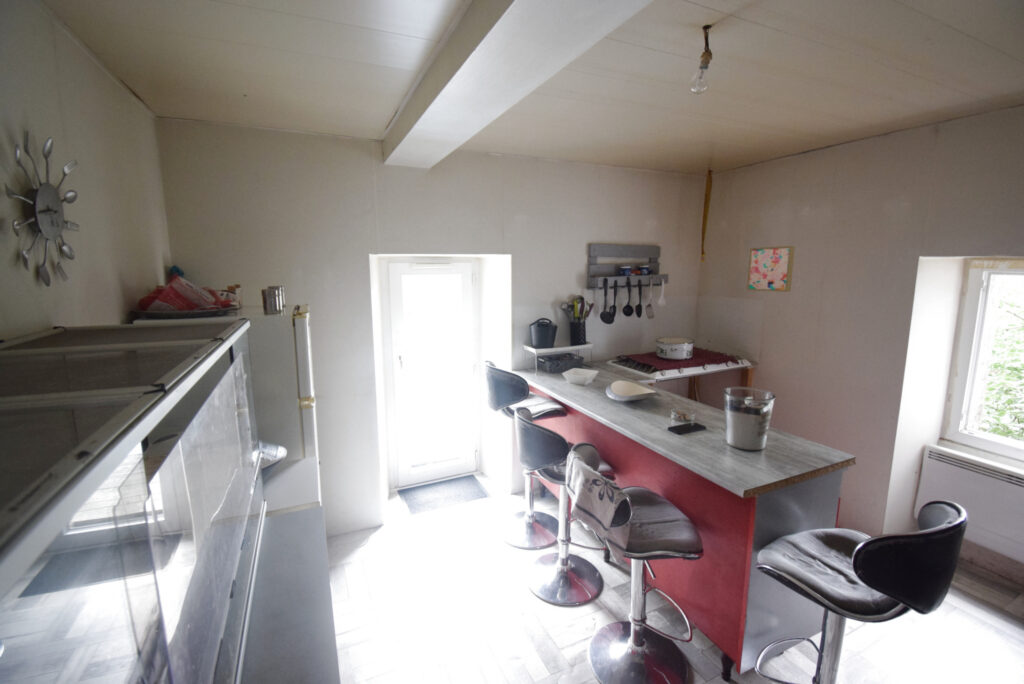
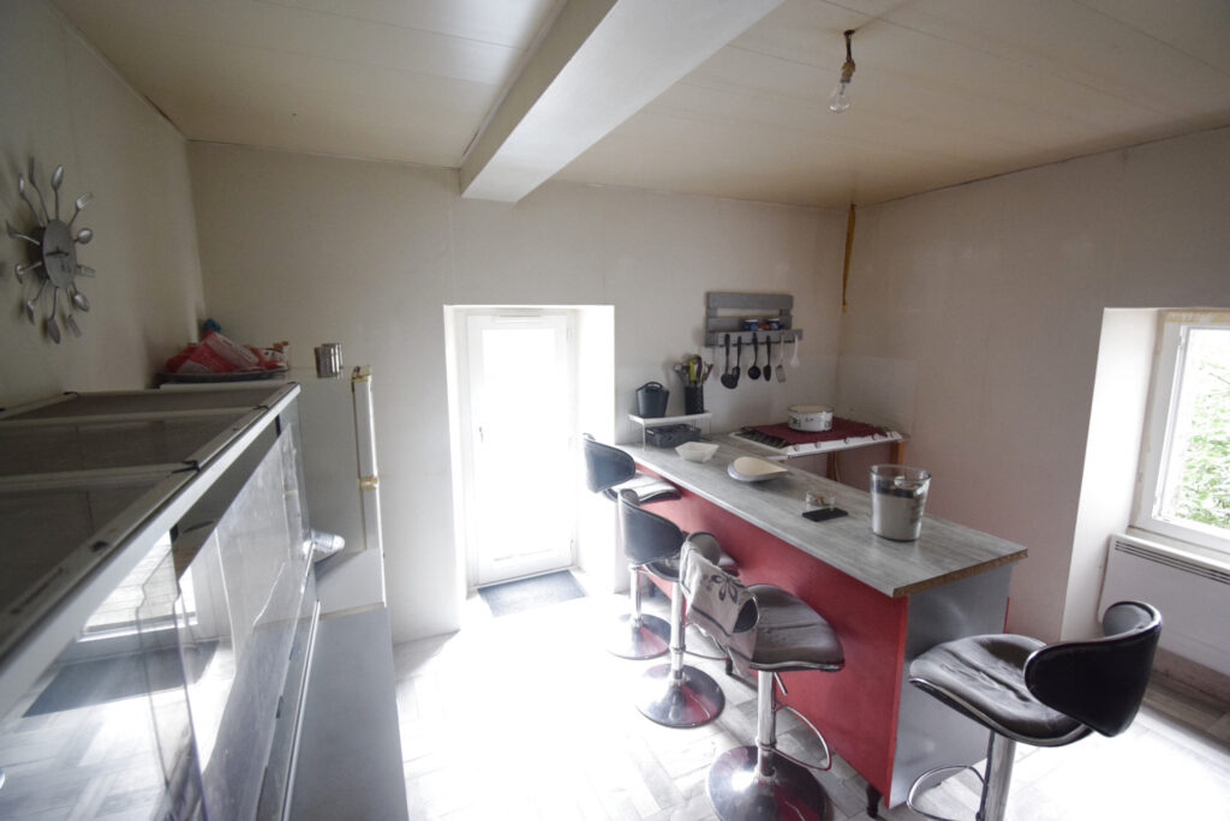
- wall art (769, 269)
